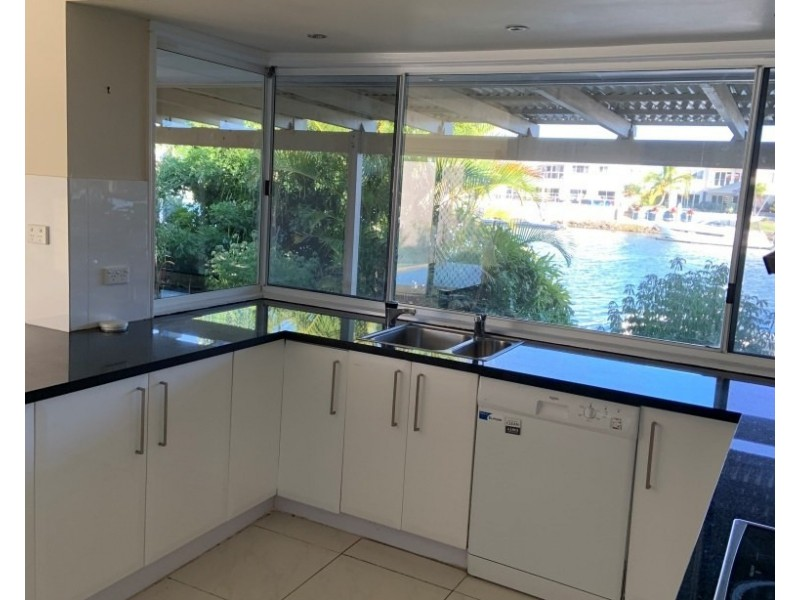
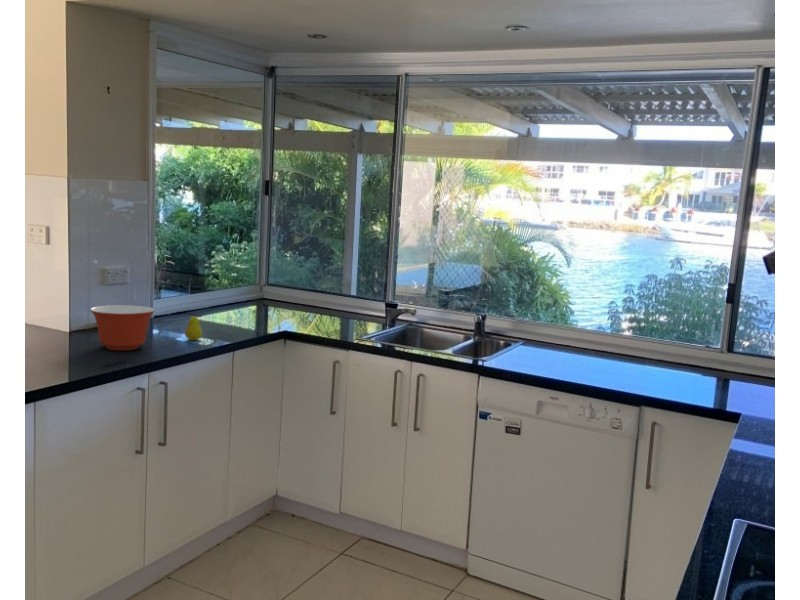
+ fruit (193, 326)
+ mixing bowl (122, 328)
